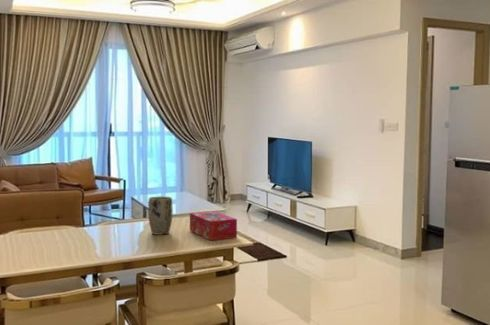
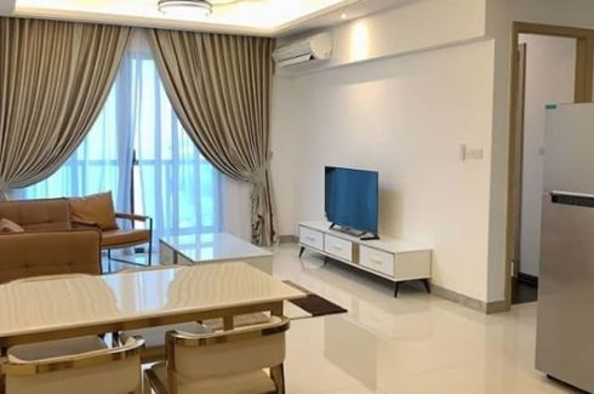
- tissue box (212, 224)
- plant pot (160, 215)
